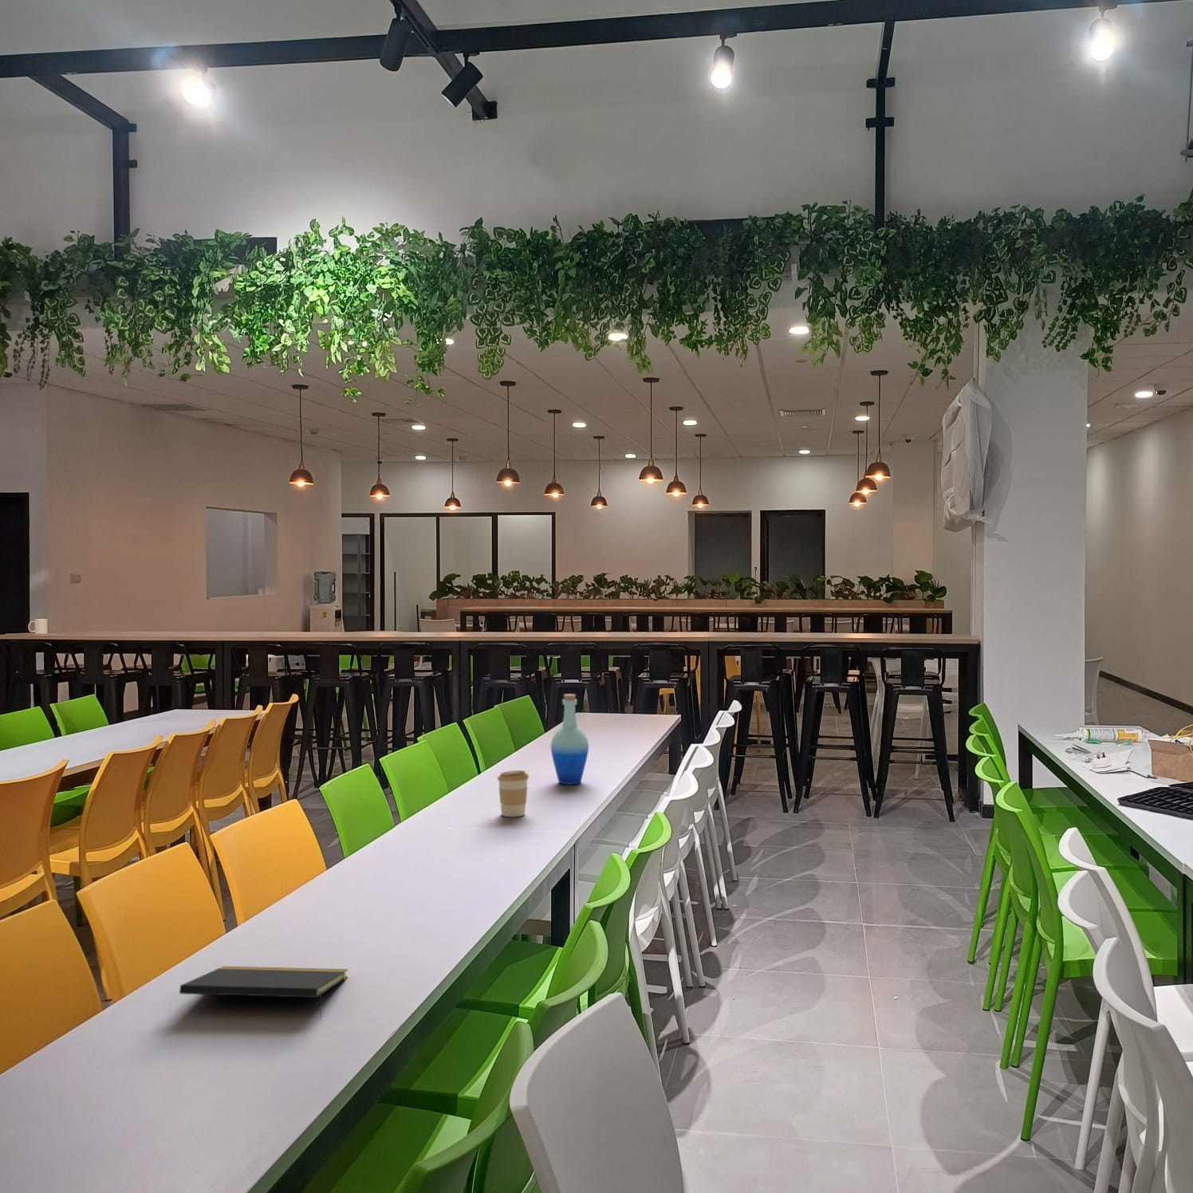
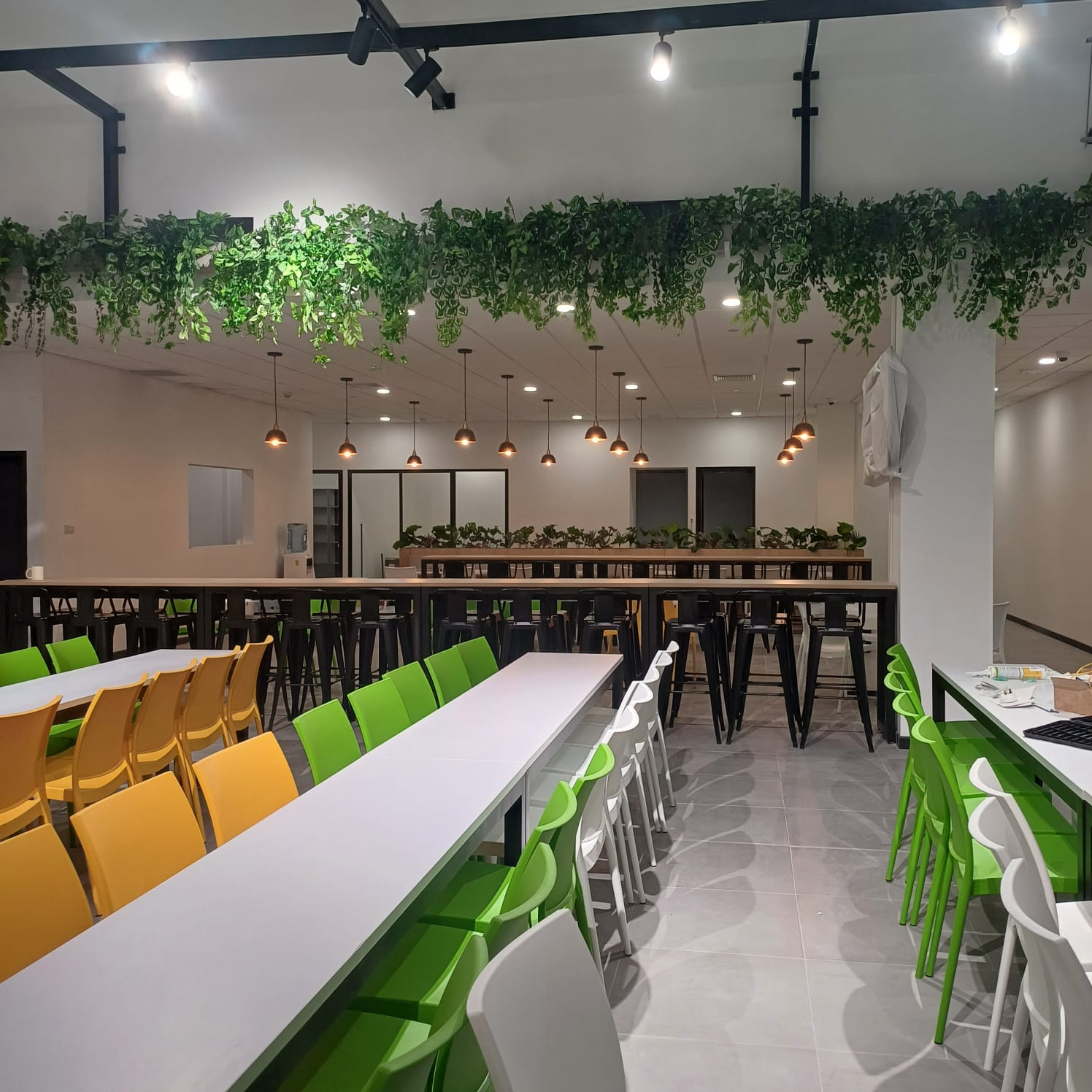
- bottle (569, 739)
- coffee cup (512, 792)
- notepad (268, 981)
